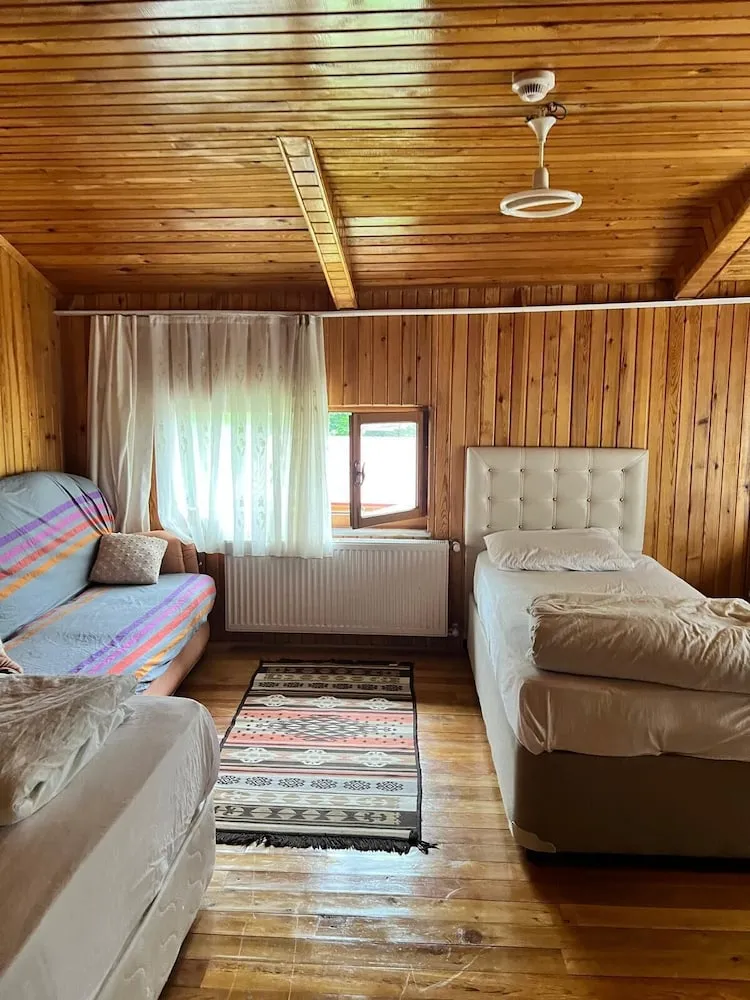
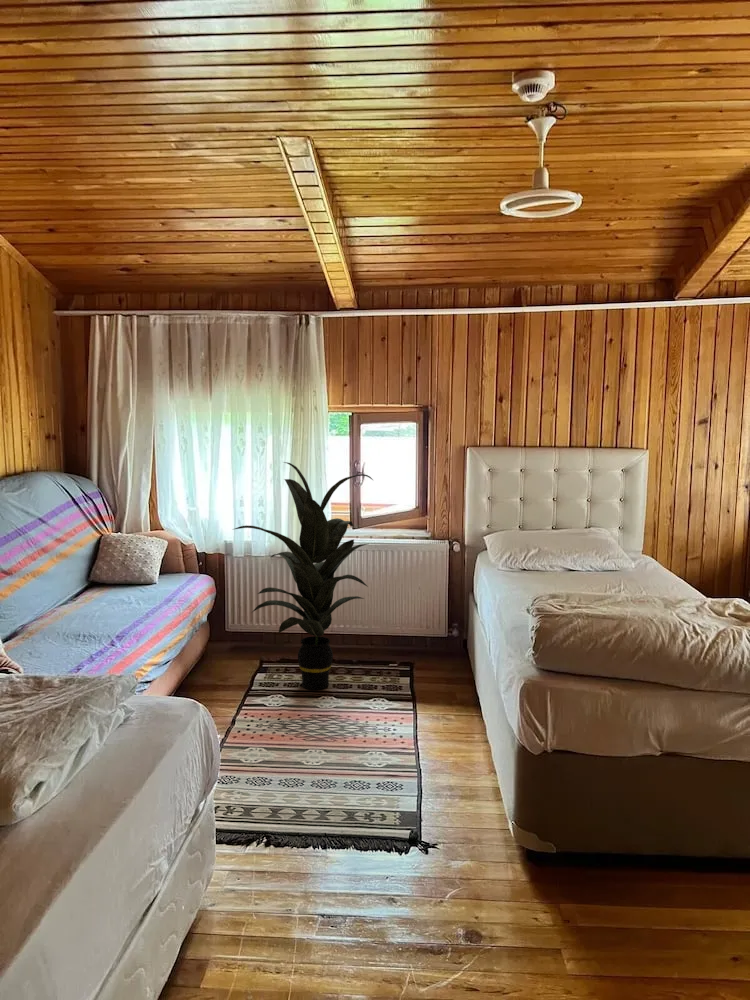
+ indoor plant (308, 574)
